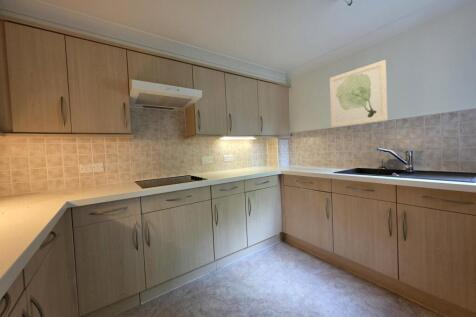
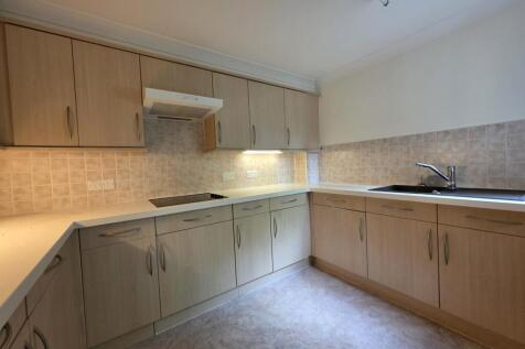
- wall art (355, 97)
